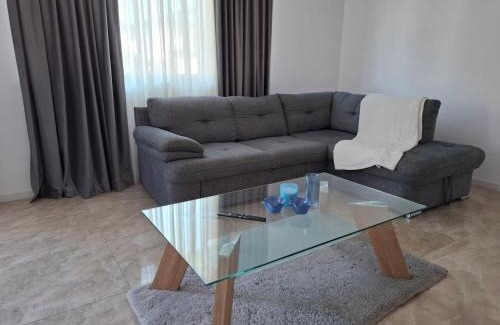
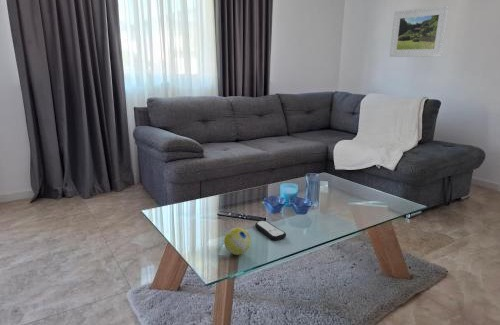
+ decorative ball (237, 241)
+ remote control (269, 229)
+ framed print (416, 33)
